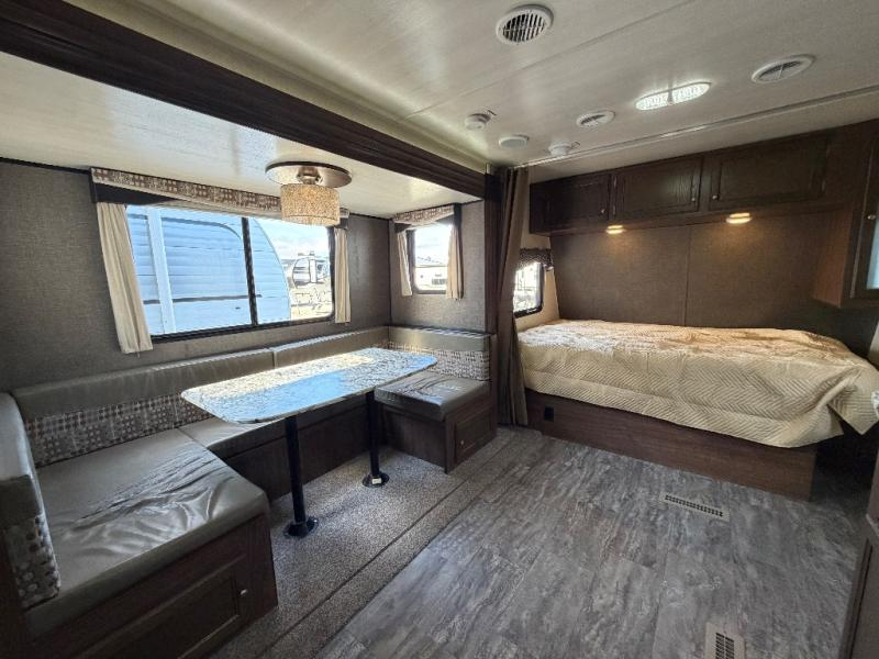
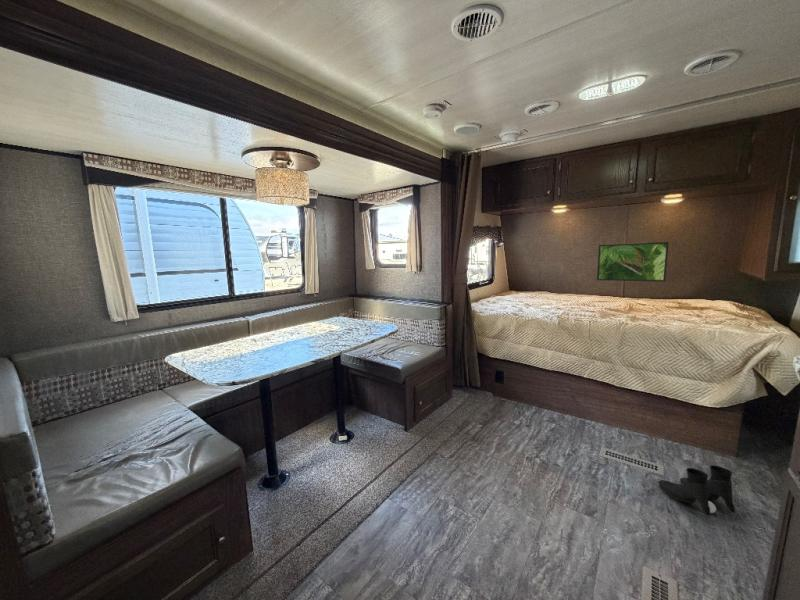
+ boots (695, 480)
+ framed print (630, 262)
